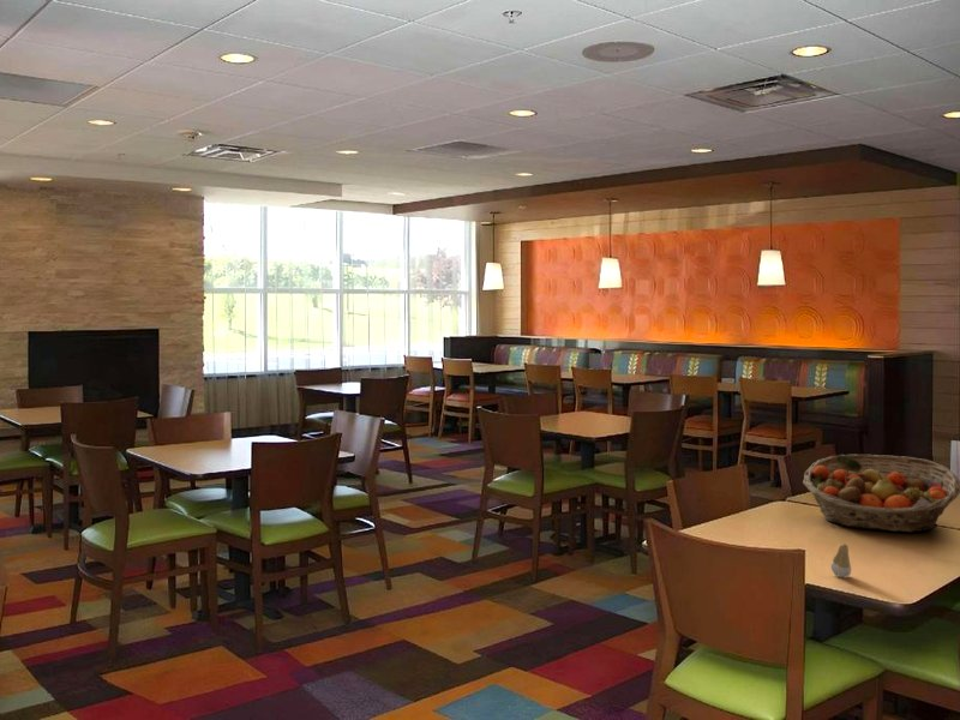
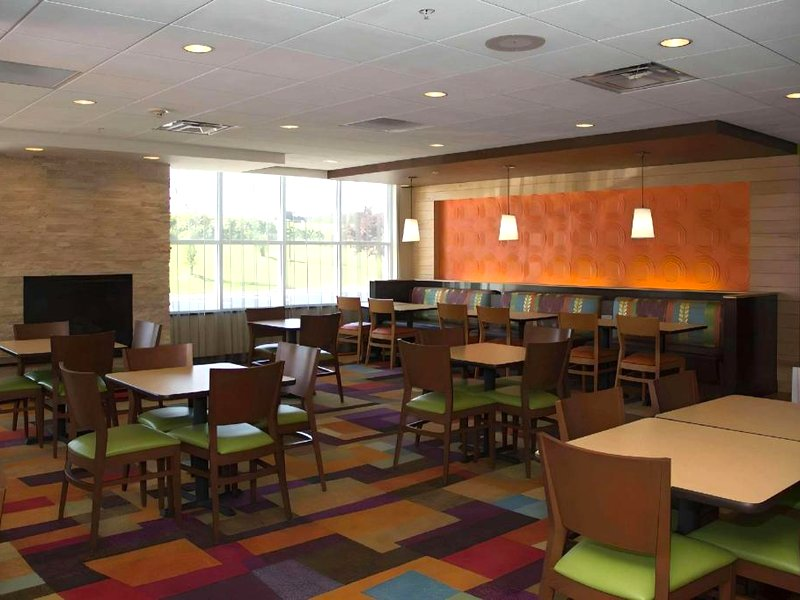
- tooth (841, 558)
- fruit basket (878, 491)
